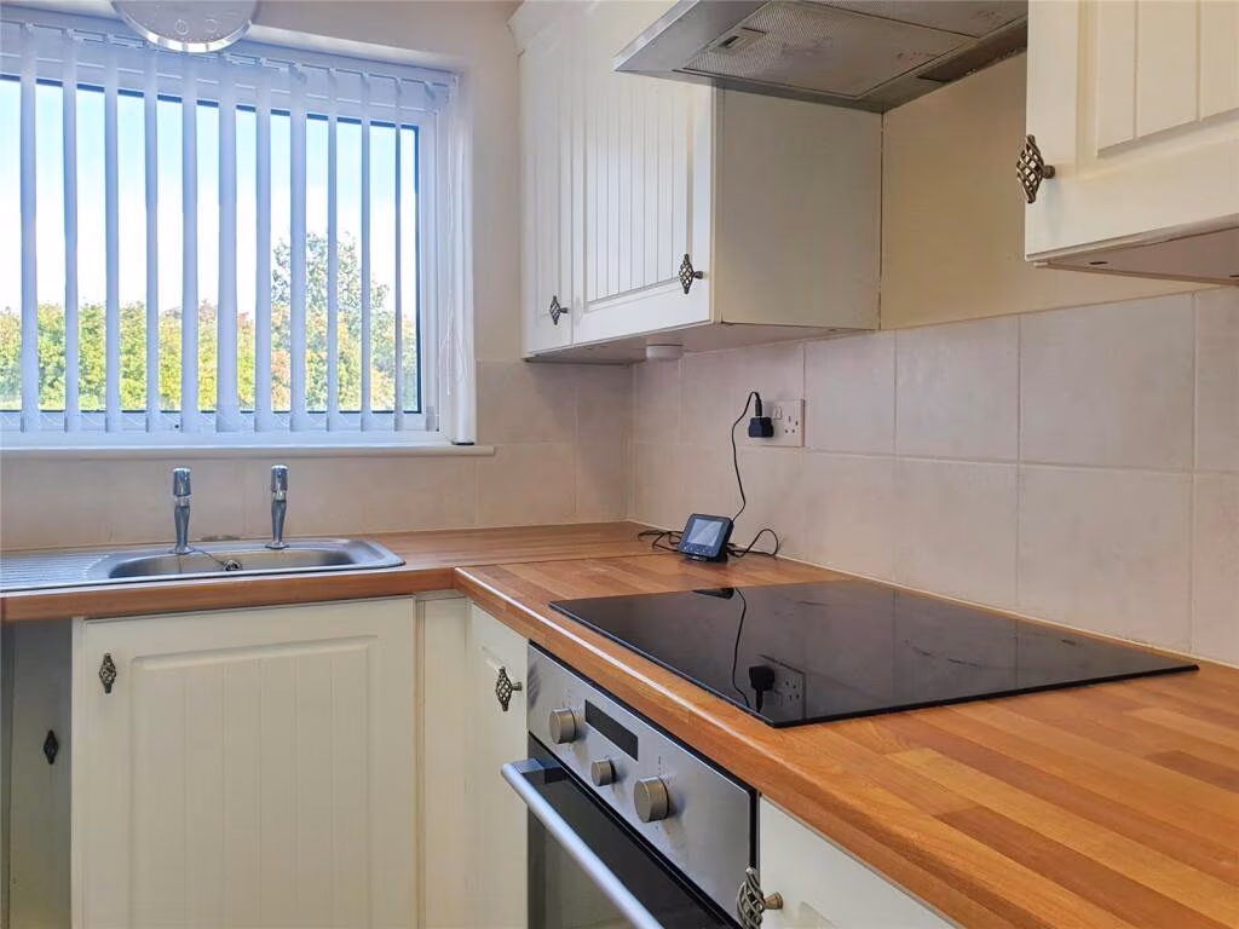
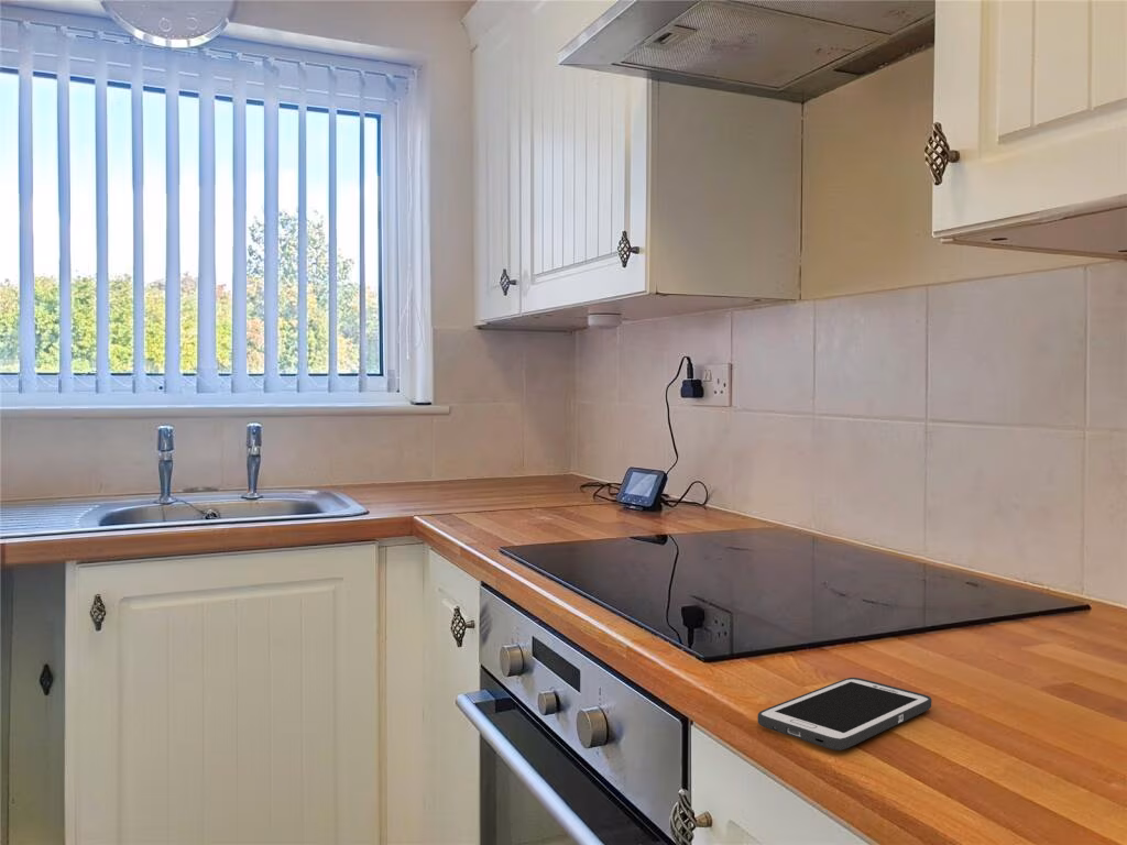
+ cell phone (846, 711)
